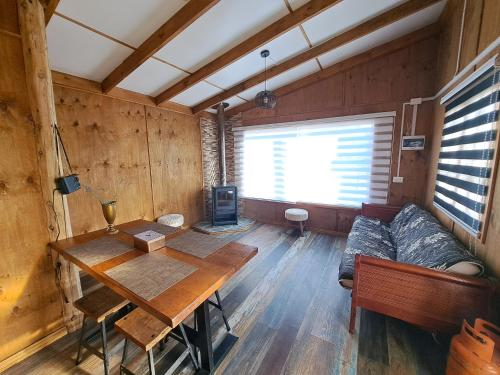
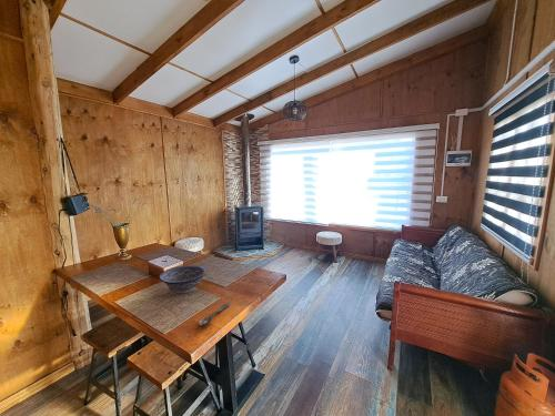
+ spoon (215, 313)
+ decorative bowl (184, 281)
